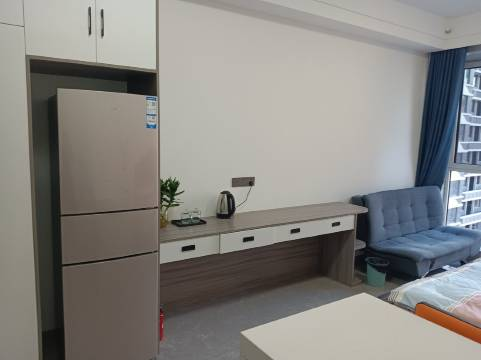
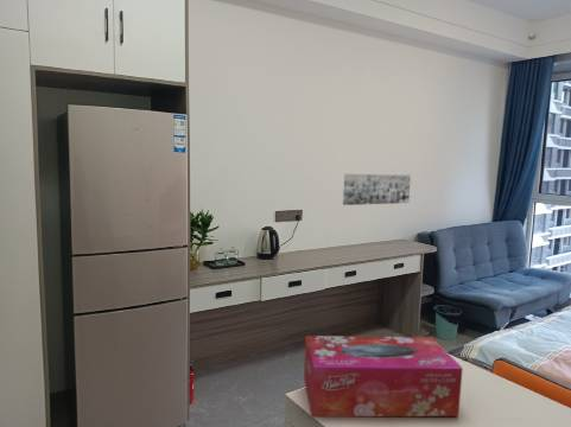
+ wall art (378, 189)
+ tissue box (376, 372)
